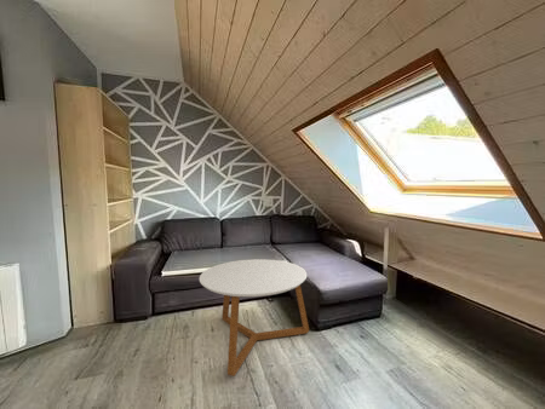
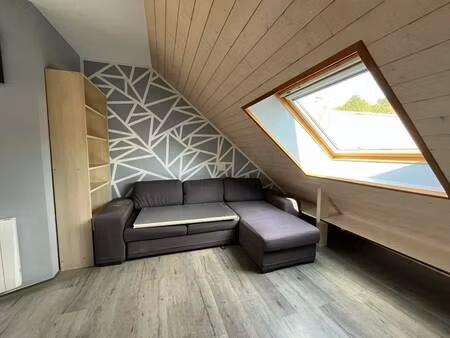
- coffee table (252, 295)
